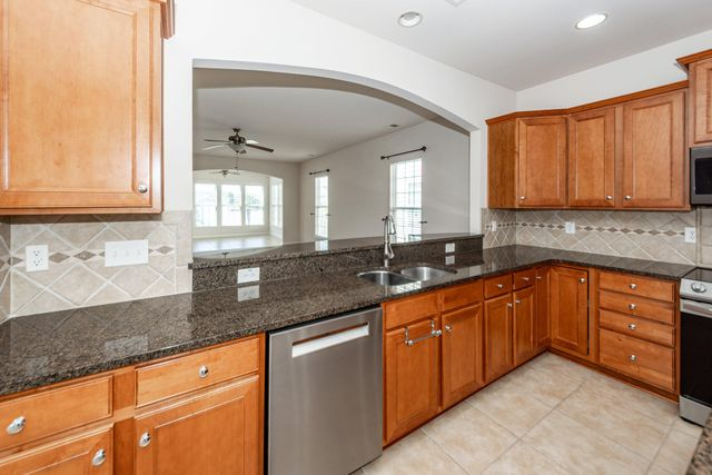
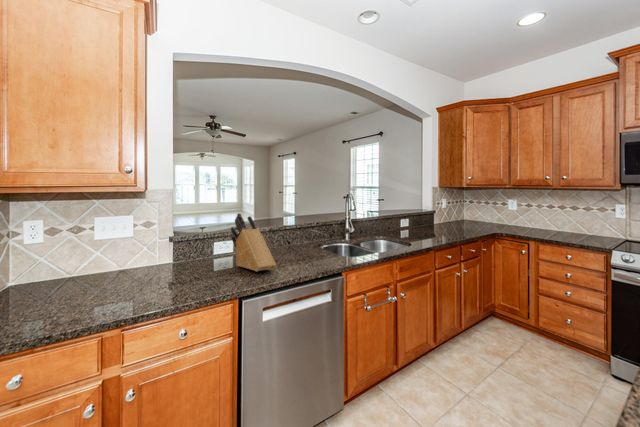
+ knife block (251, 240)
